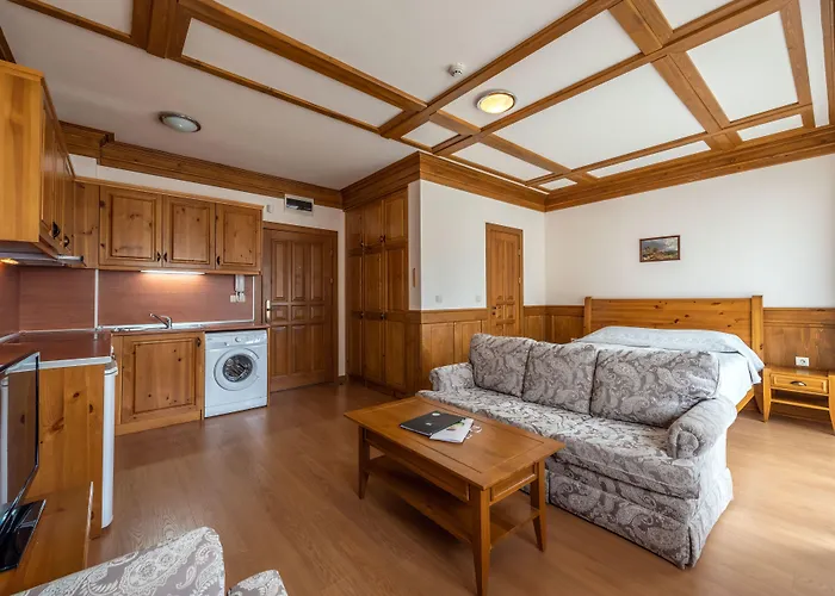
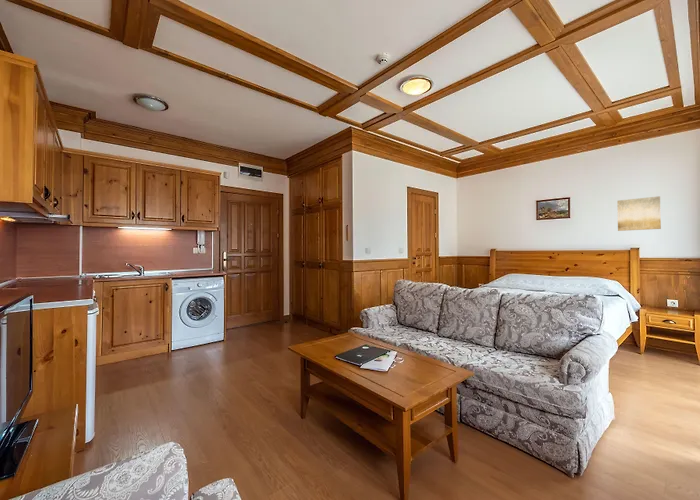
+ wall art (638, 214)
